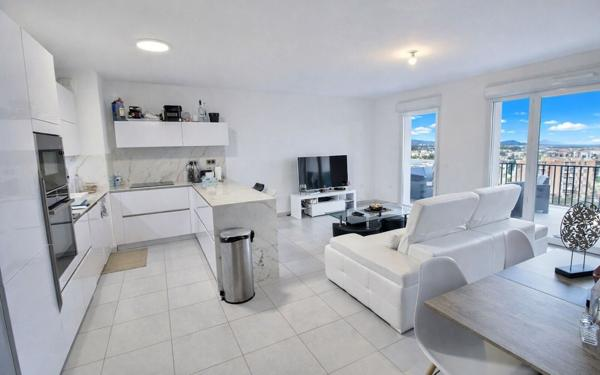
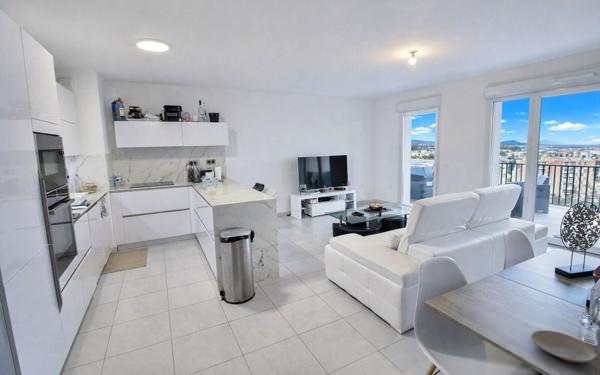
+ plate (561, 347)
